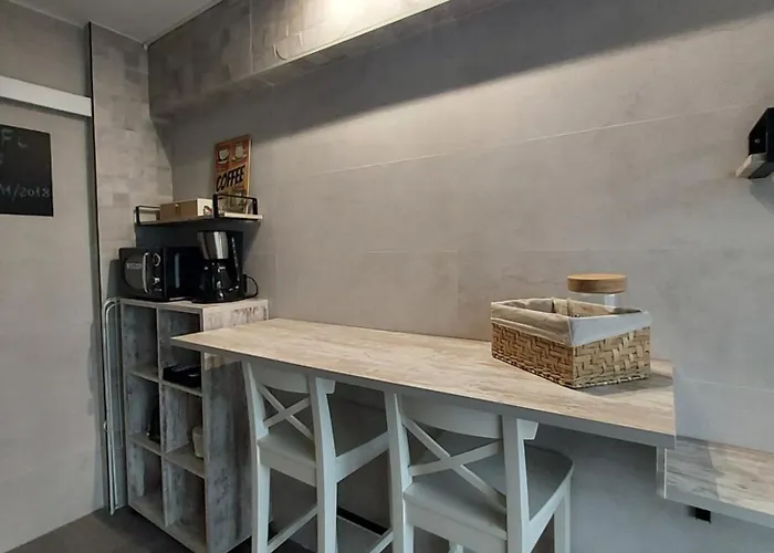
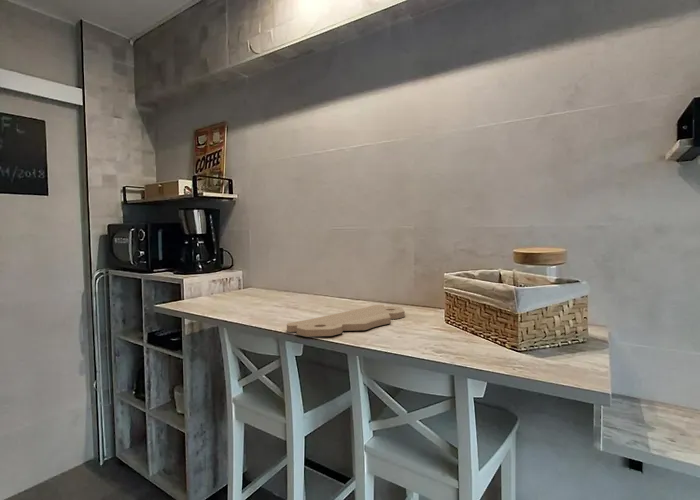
+ cutting board (356, 319)
